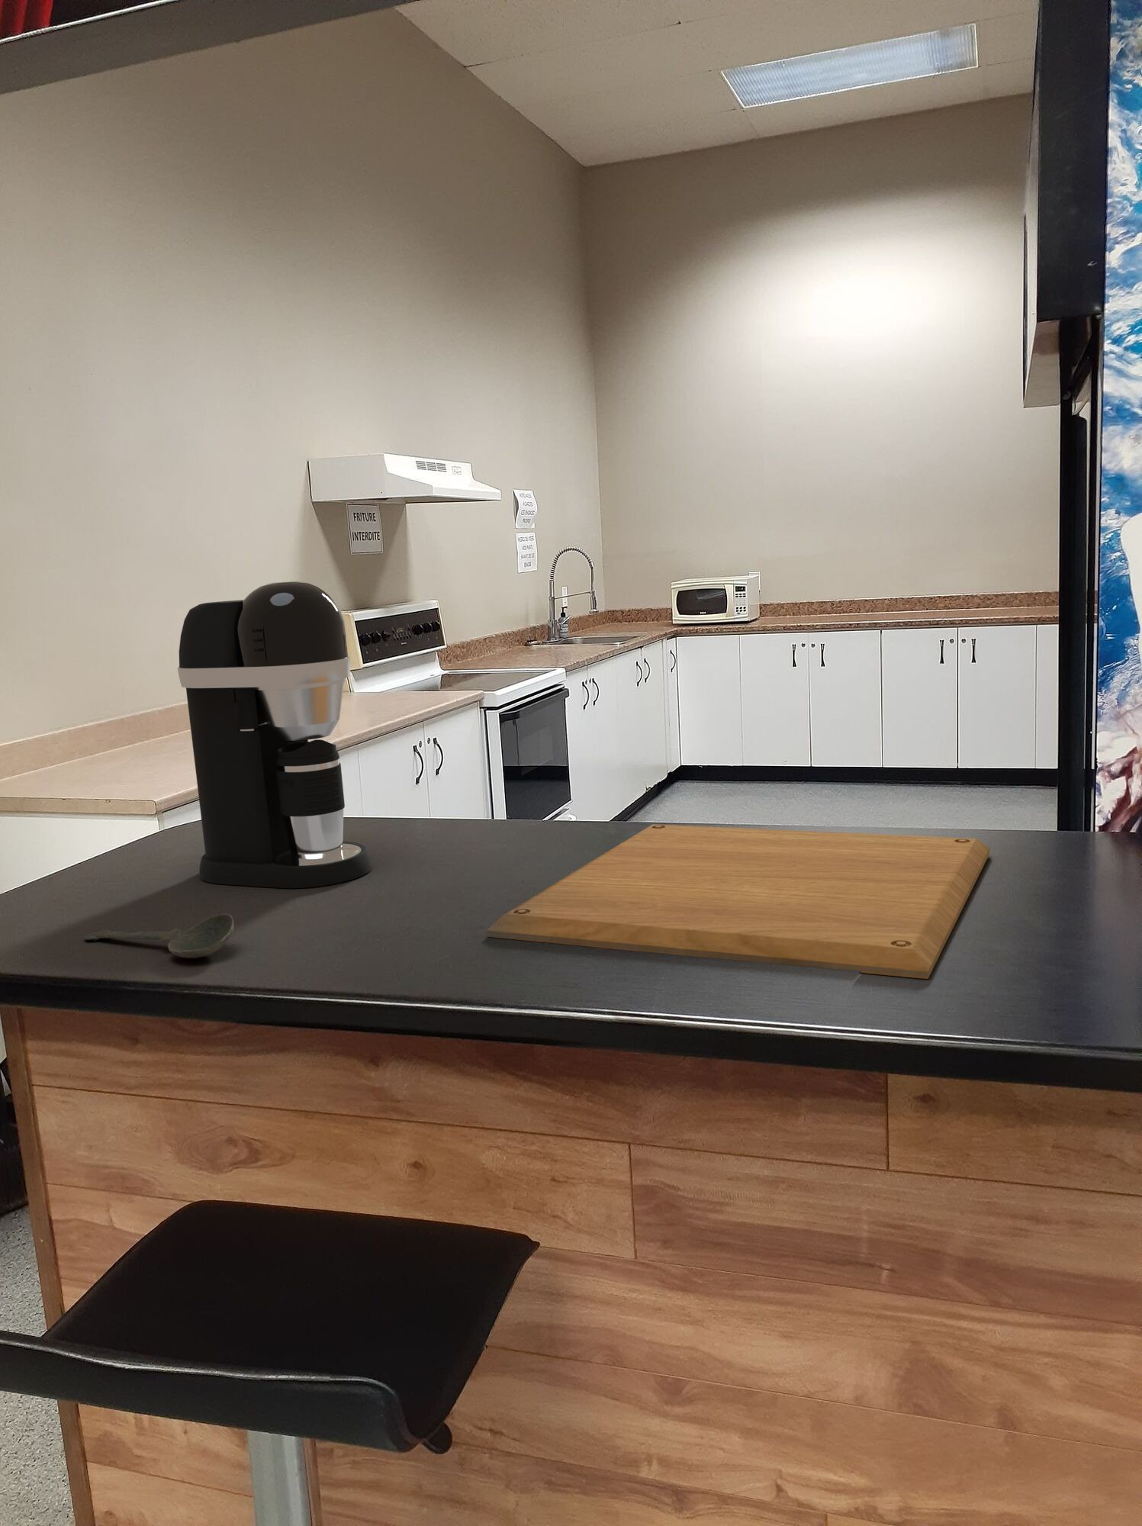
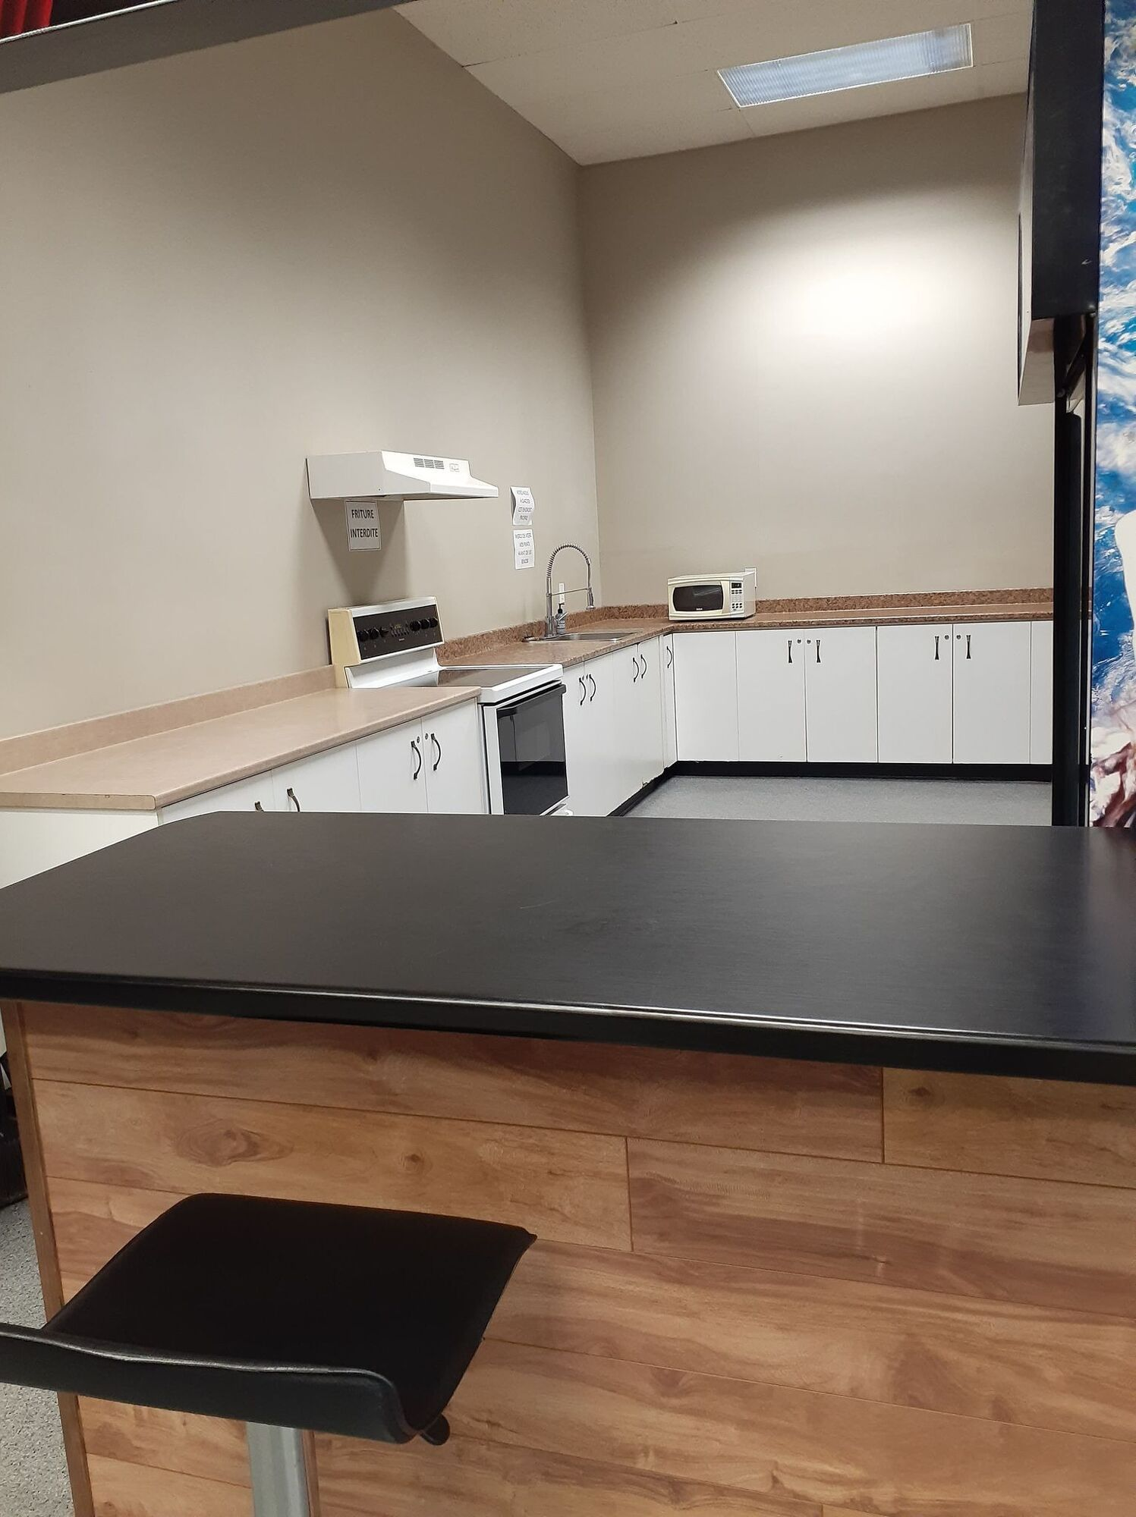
- chopping board (757, 882)
- coffee maker (270, 731)
- spoon (154, 932)
